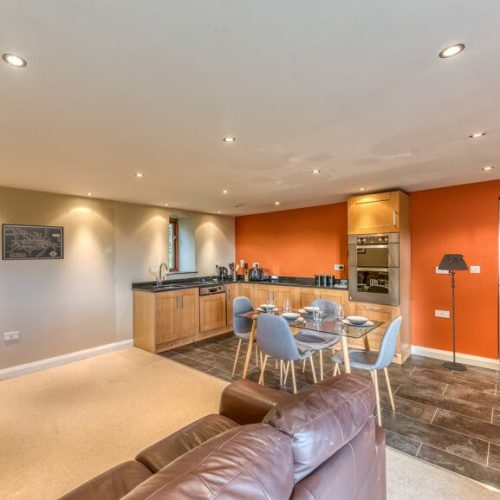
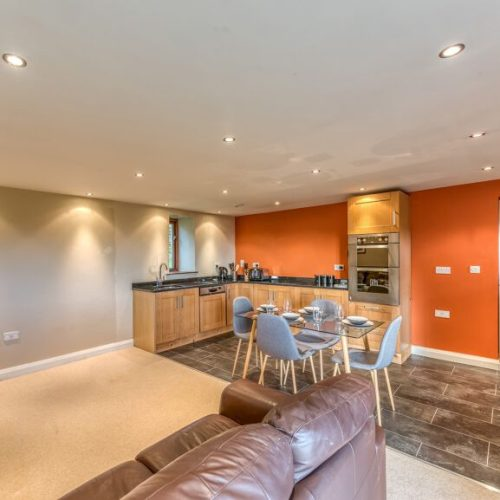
- floor lamp (453, 310)
- wall art (34, 242)
